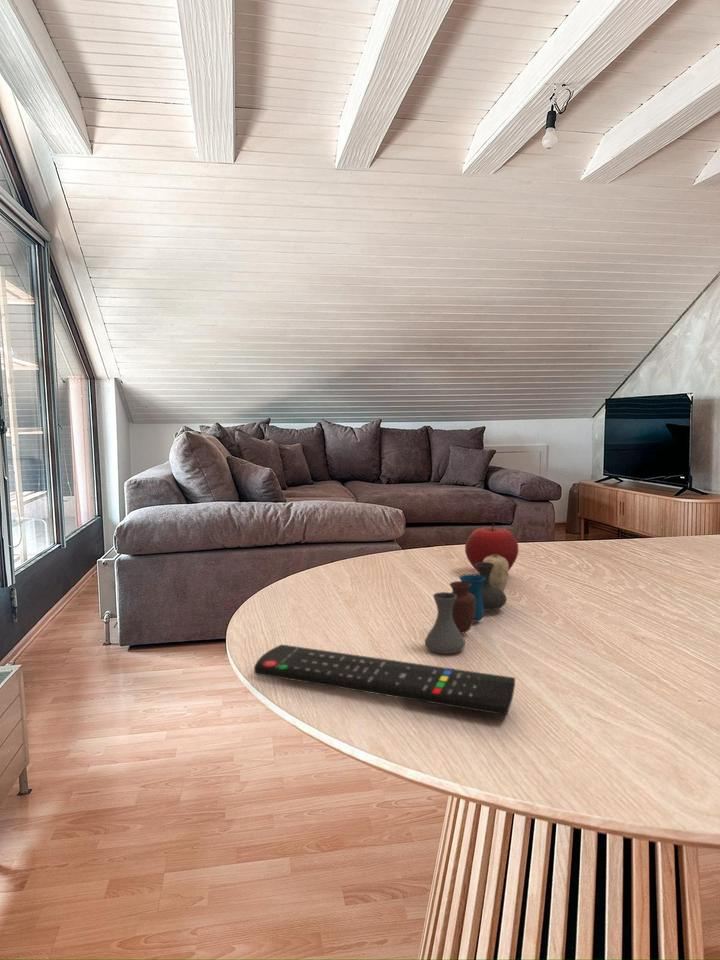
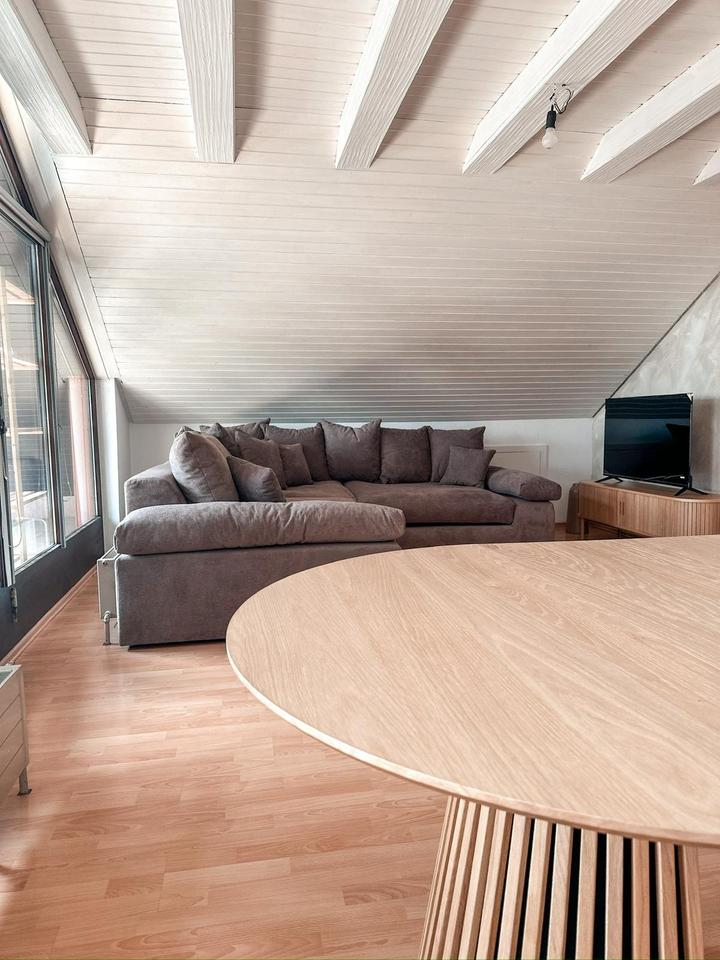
- apple (491, 548)
- remote control (377, 677)
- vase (472, 596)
